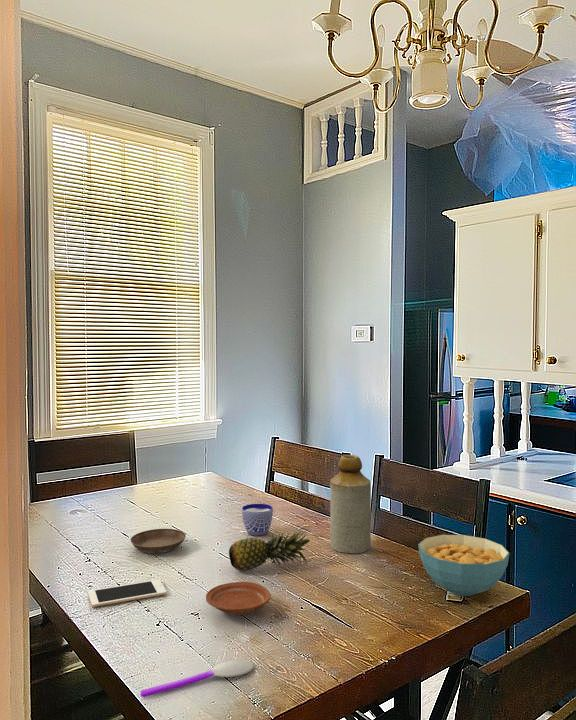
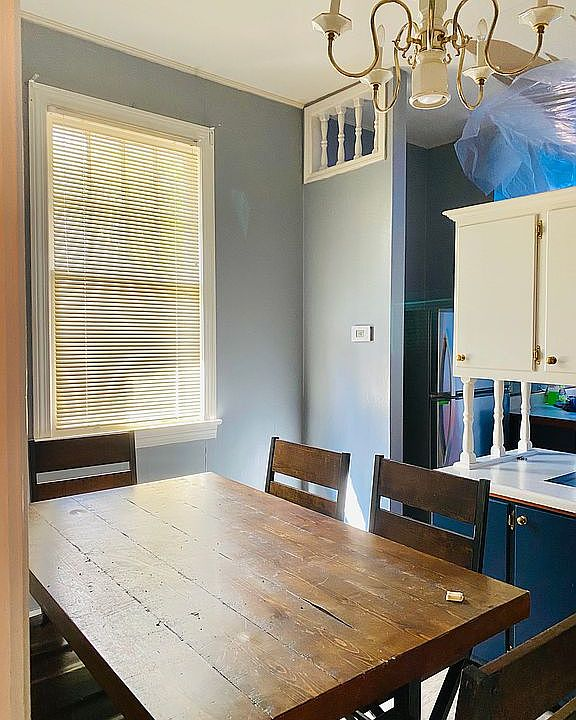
- bottle (350, 501)
- cell phone (127, 592)
- plate (238, 601)
- fruit (270, 549)
- cereal bowl (462, 569)
- spoon (199, 676)
- saucer (158, 541)
- cup (255, 518)
